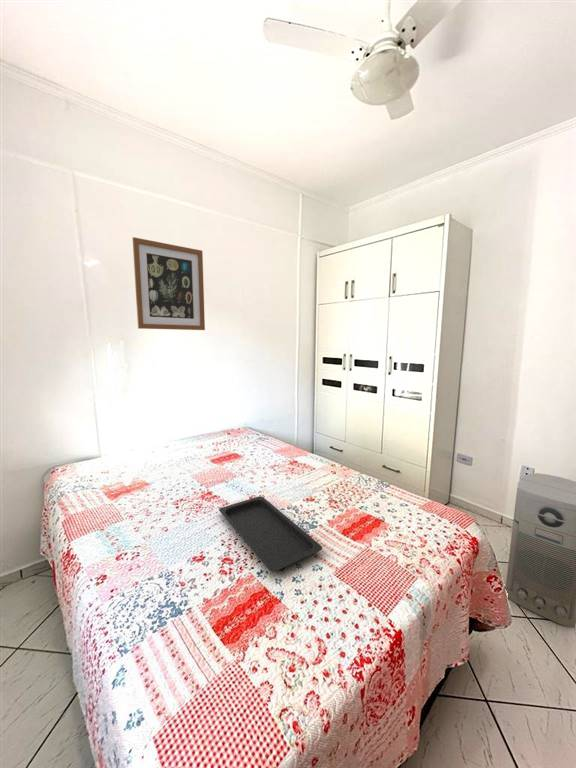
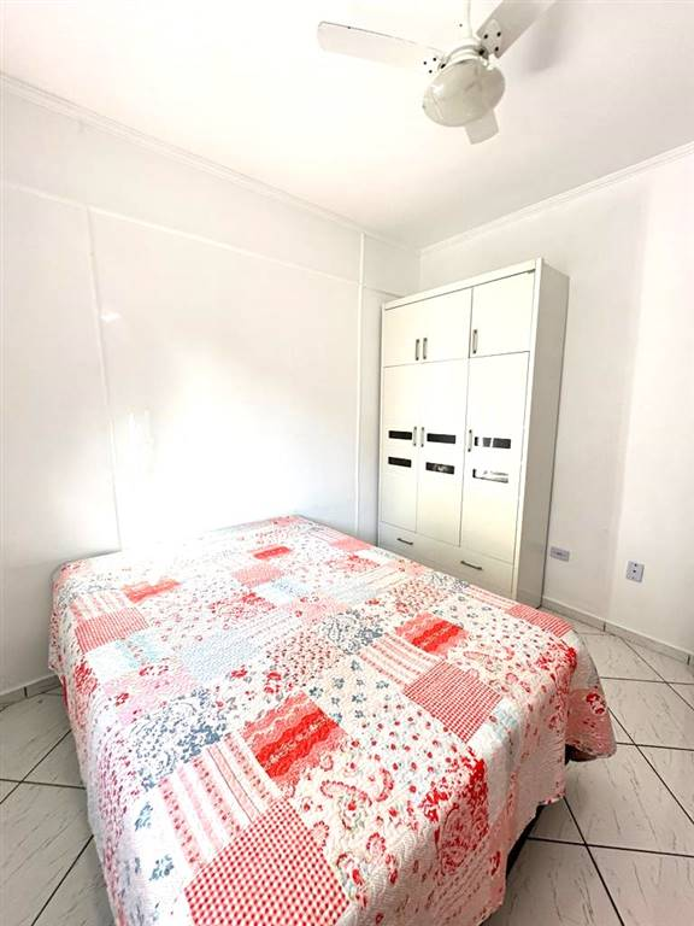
- air purifier (548, 541)
- serving tray (265, 529)
- wall art (171, 287)
